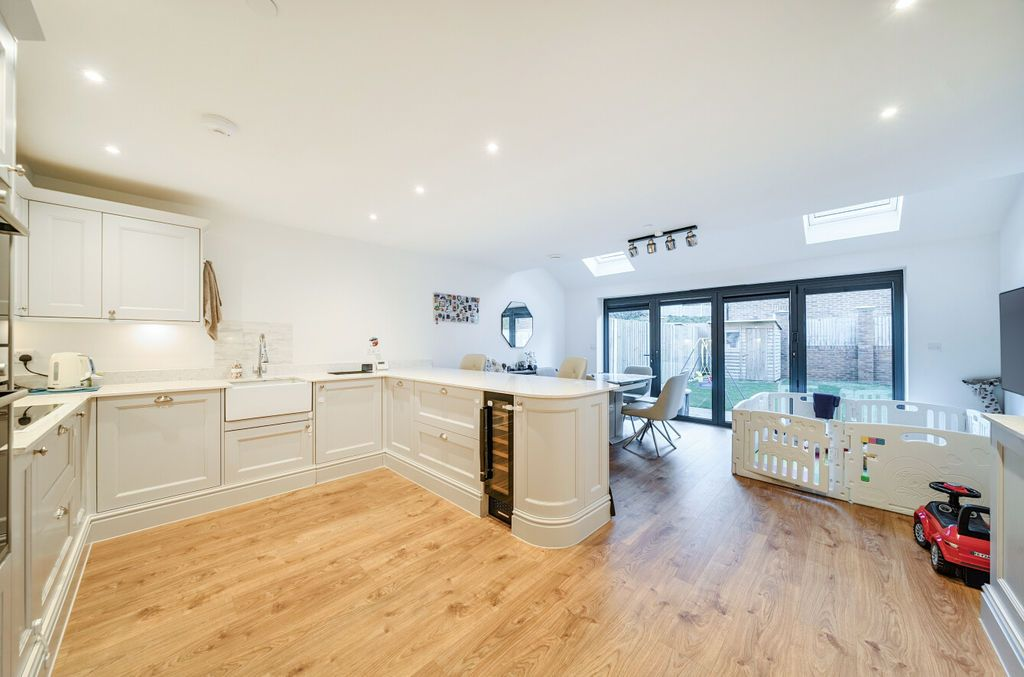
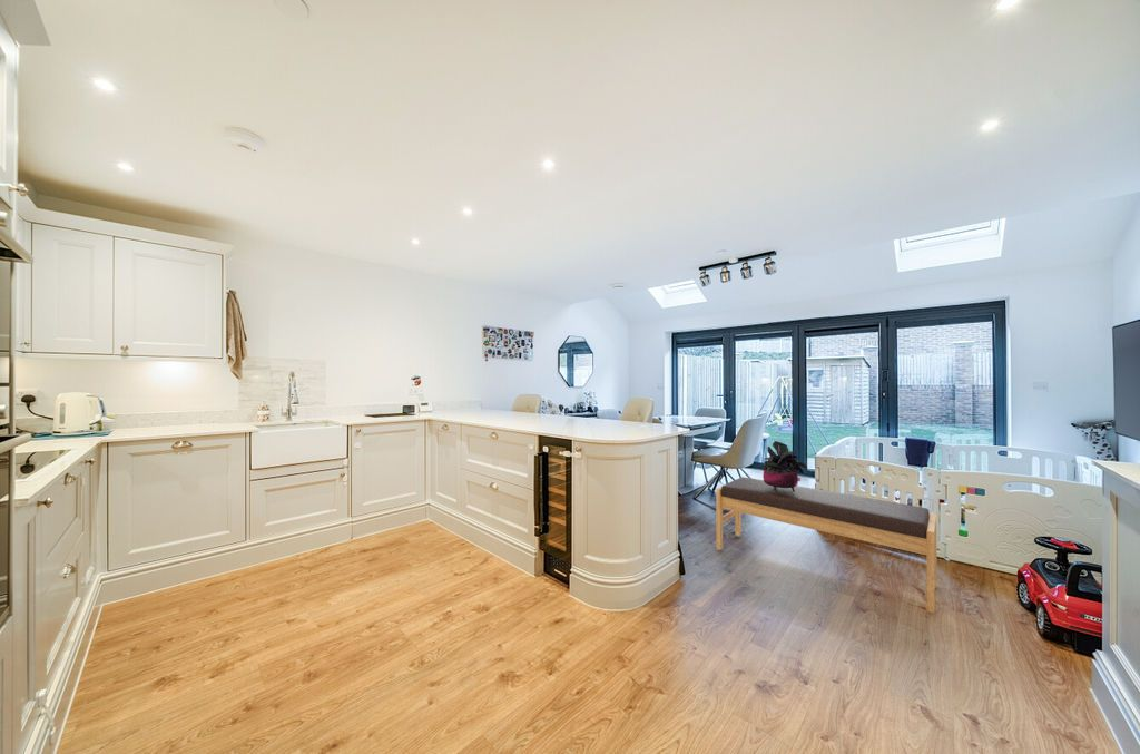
+ potted plant (782, 464)
+ bench (815, 529)
